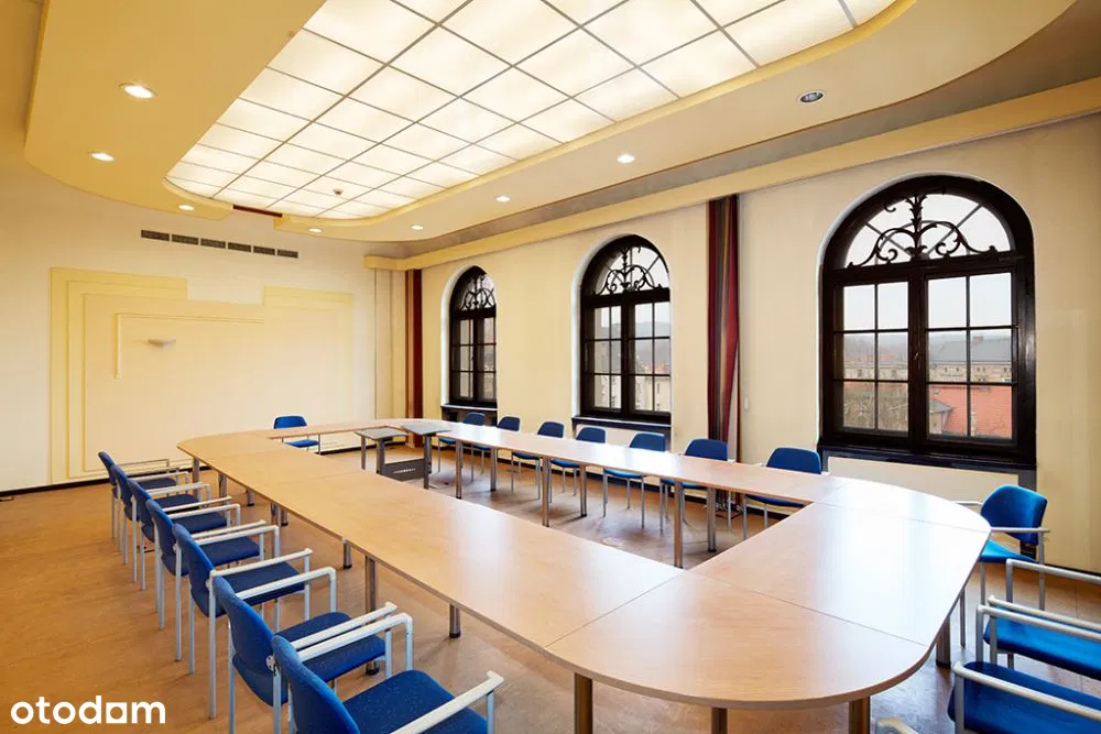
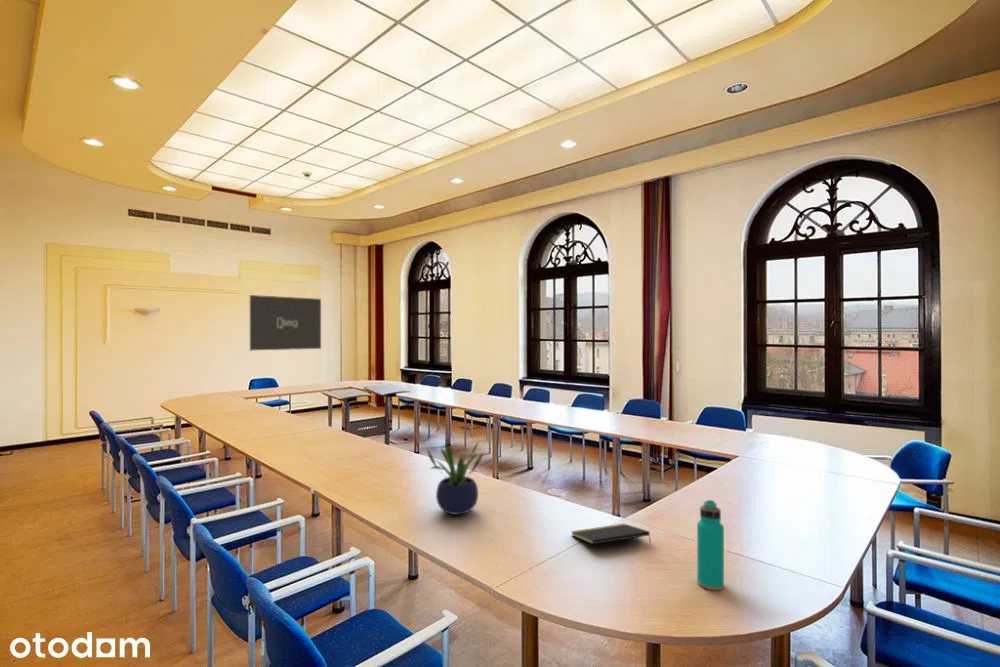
+ notepad (609, 533)
+ banner stand (287, 323)
+ potted plant (458, 478)
+ water bottle (710, 542)
